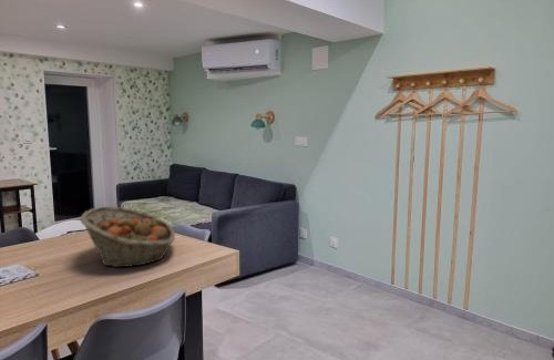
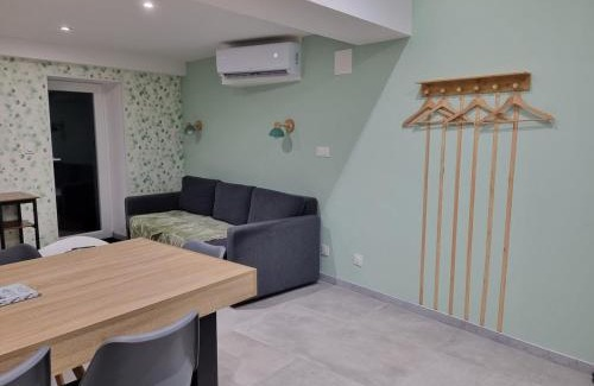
- fruit basket (130, 233)
